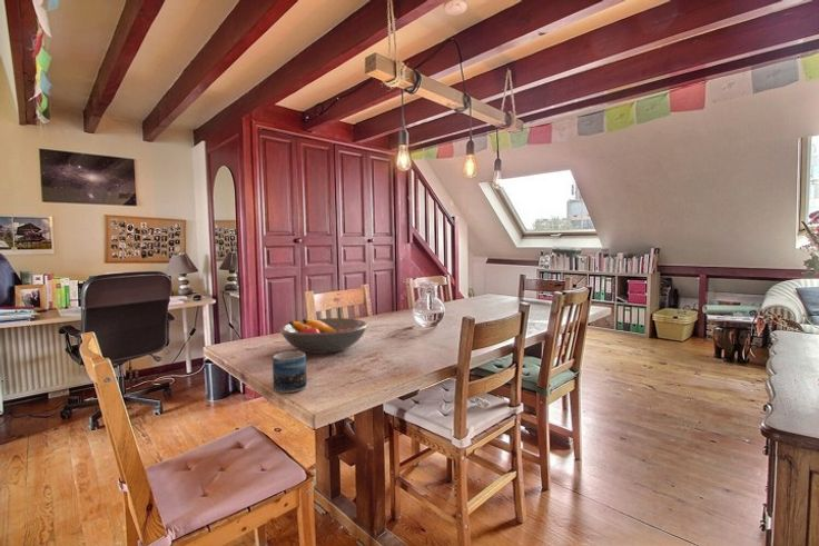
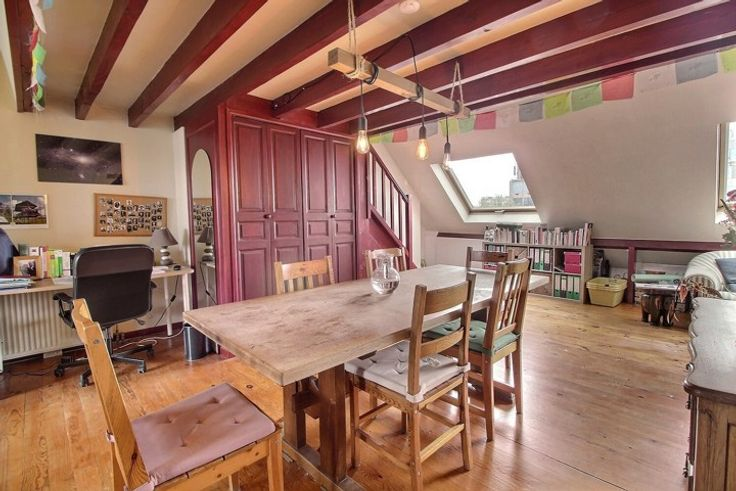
- fruit bowl (325, 334)
- mug (292, 368)
